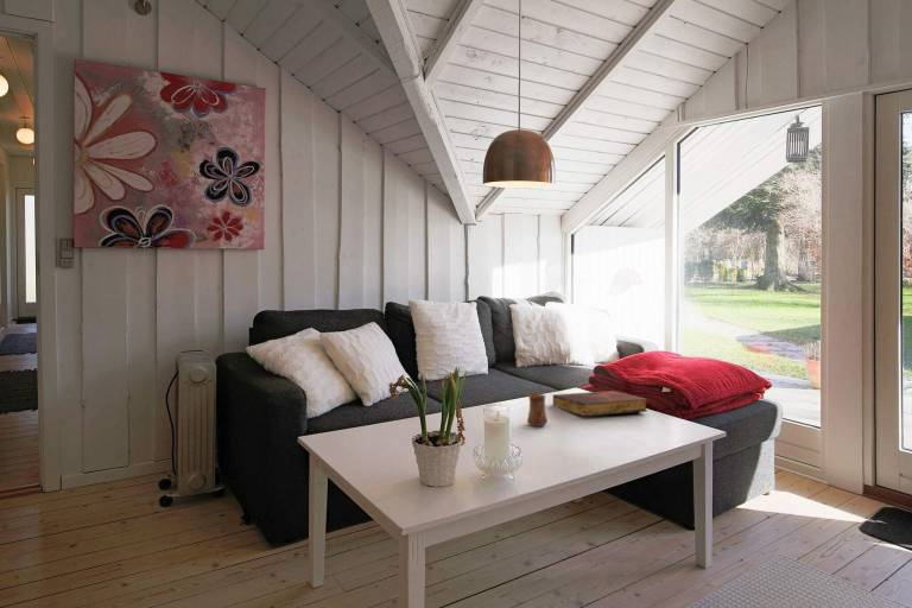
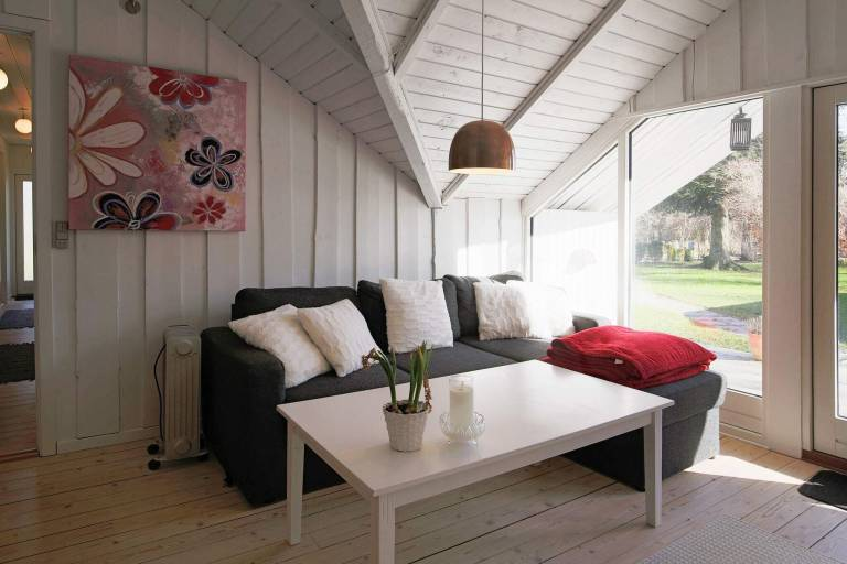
- book (598, 403)
- cup (537, 410)
